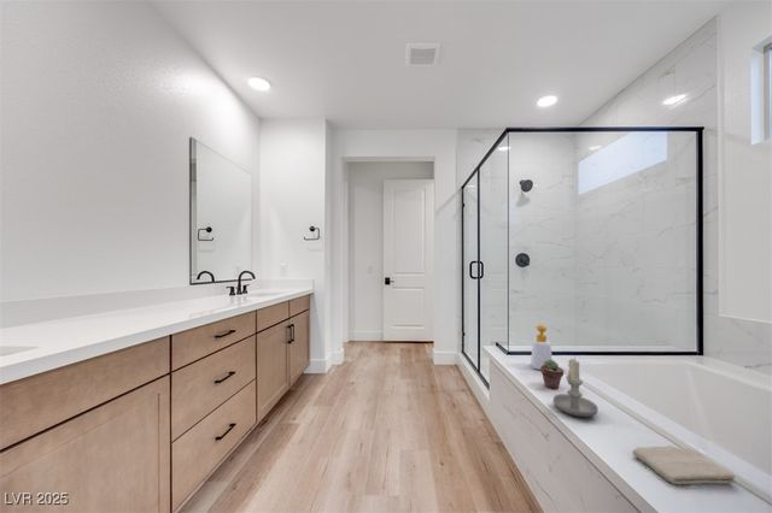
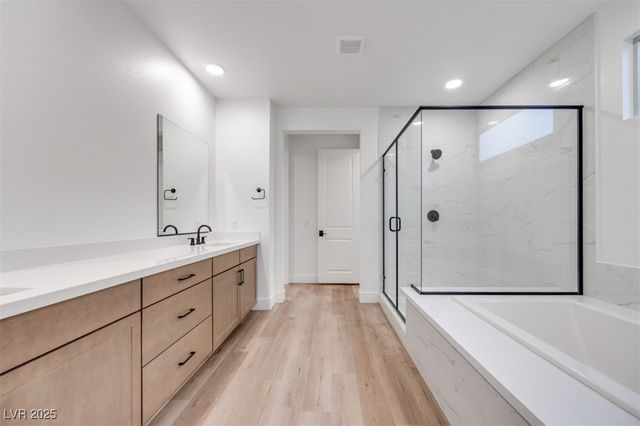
- washcloth (682, 464)
- candle (574, 384)
- soap bottle (540, 344)
- potted succulent (551, 373)
